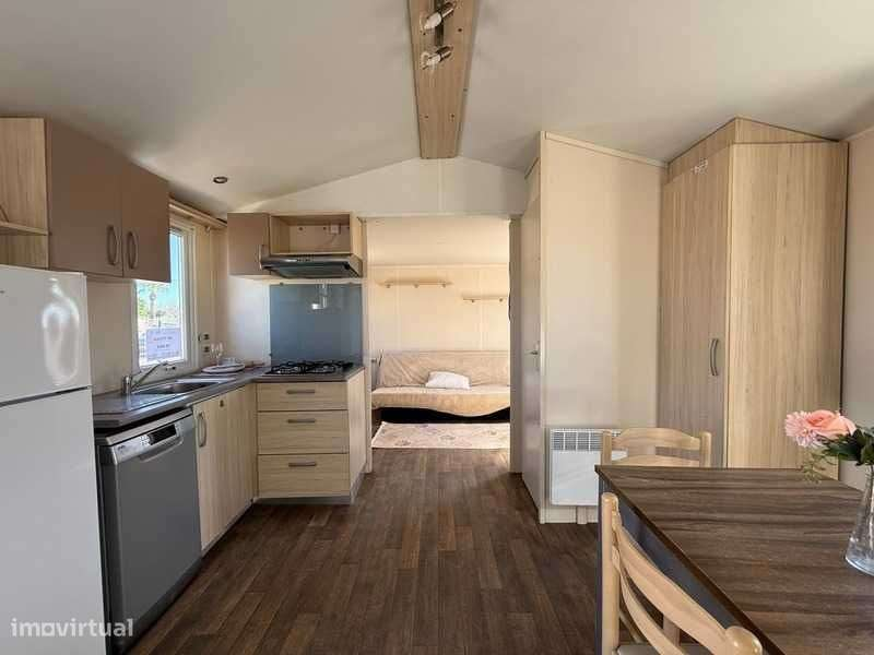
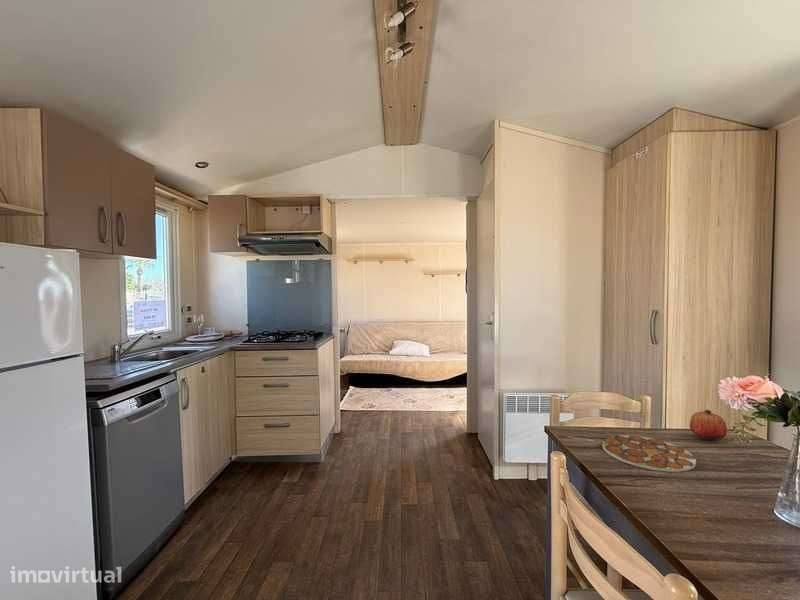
+ fruit (707, 424)
+ plate (646, 451)
